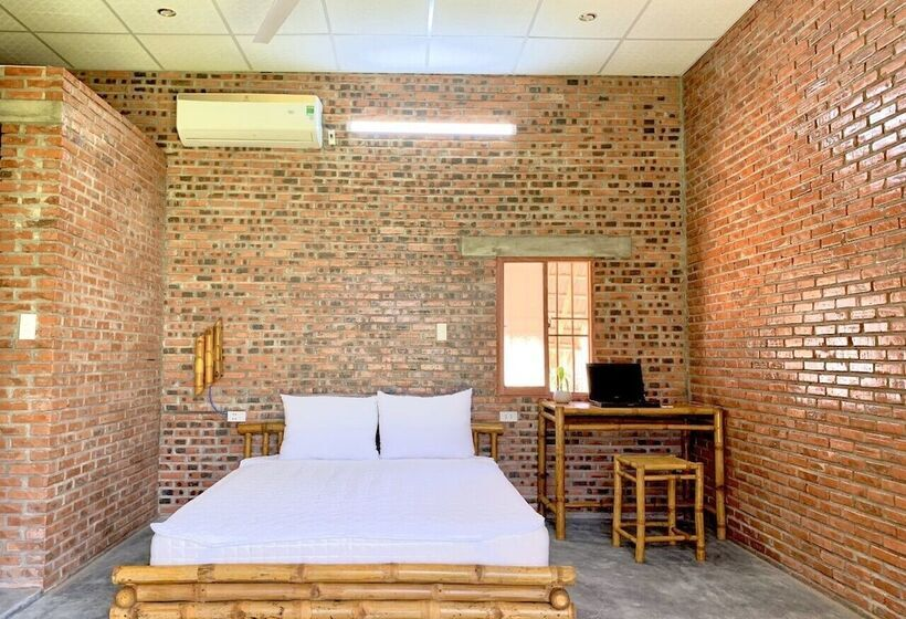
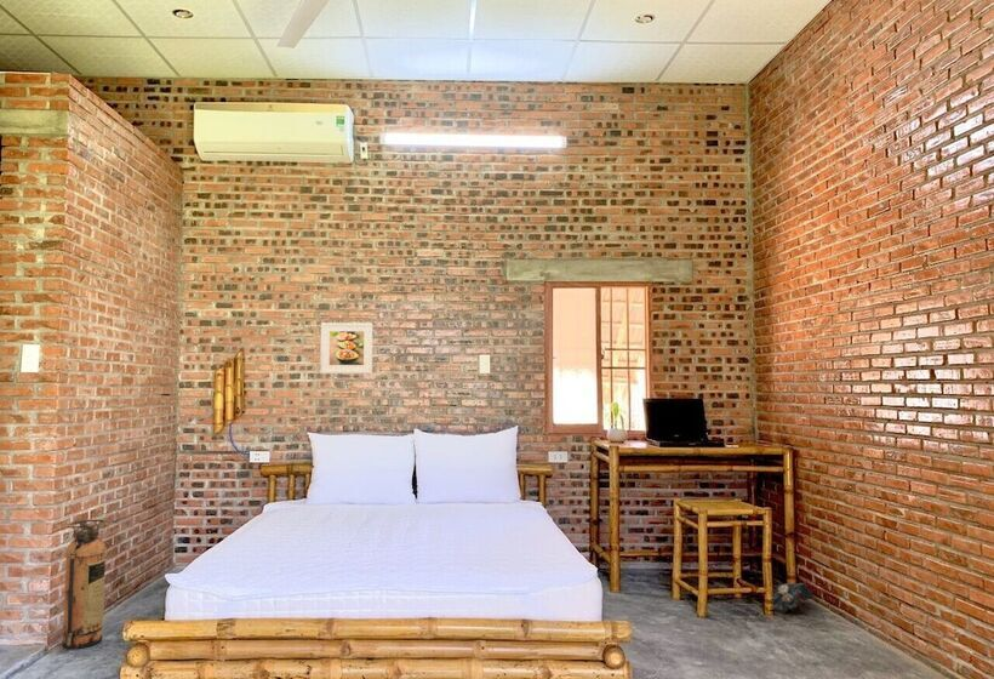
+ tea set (792, 595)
+ fire extinguisher (82, 582)
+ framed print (347, 348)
